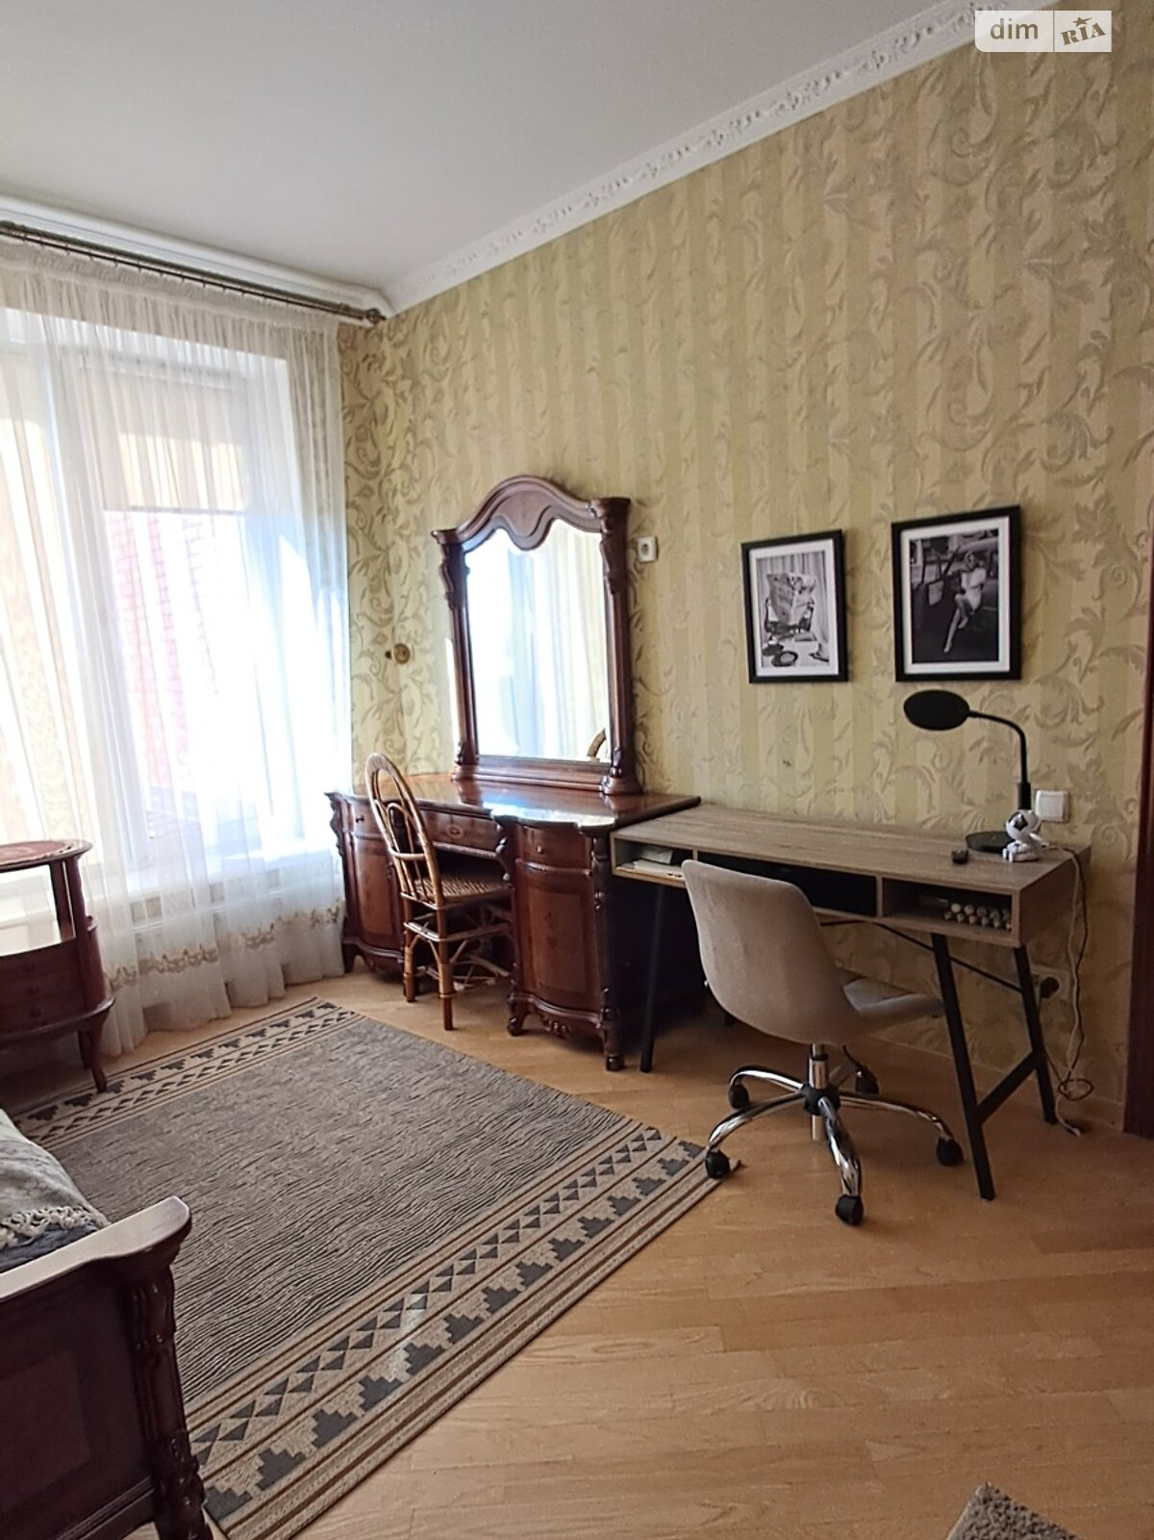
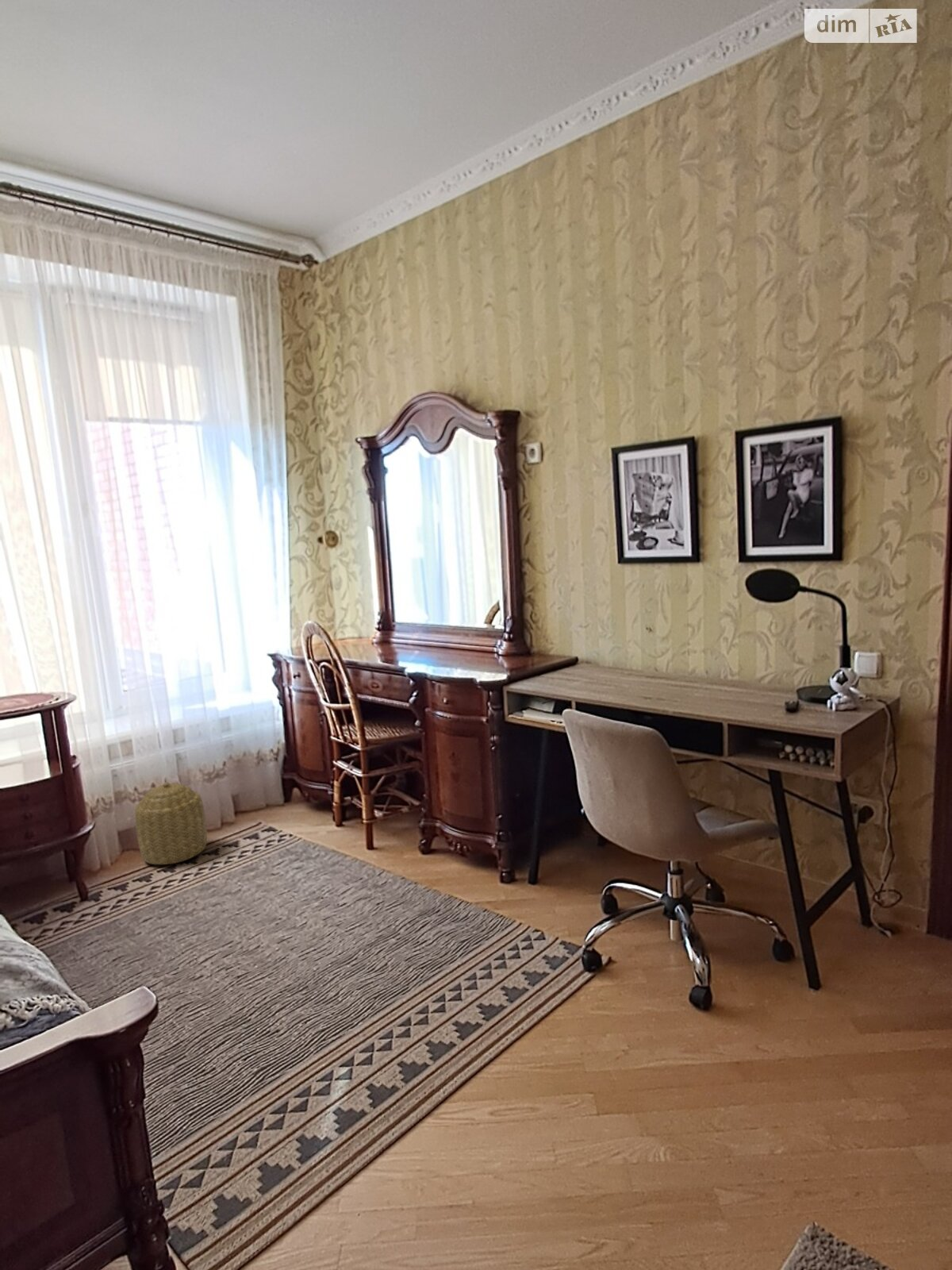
+ basket (171, 819)
